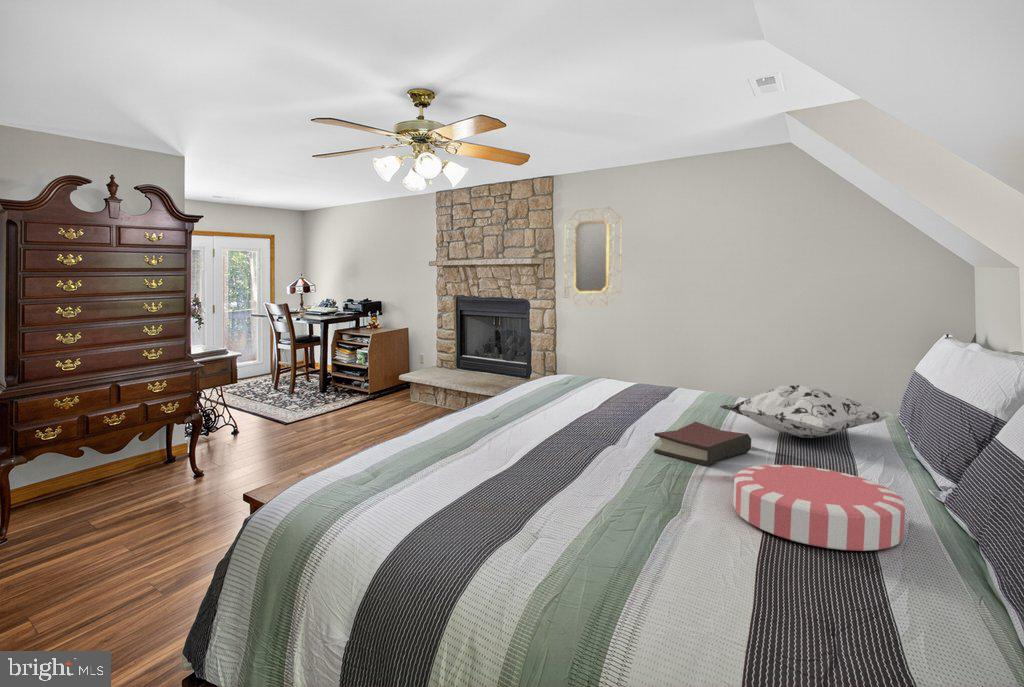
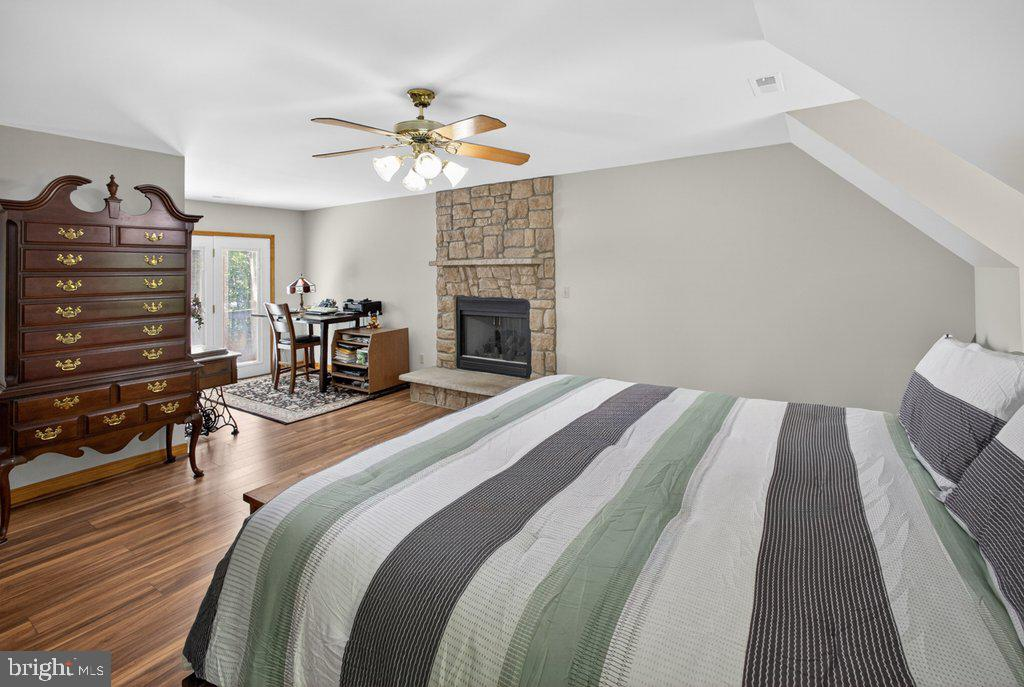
- home mirror (591, 256)
- decorative pillow (800, 411)
- cushion (813, 501)
- hardback book (702, 442)
